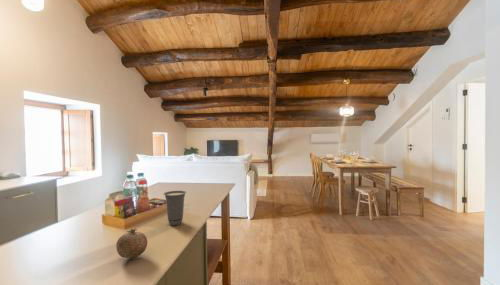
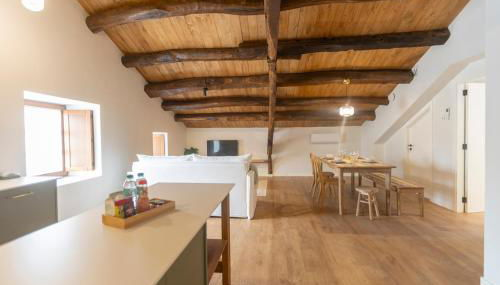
- cup (175, 208)
- fruit (132, 243)
